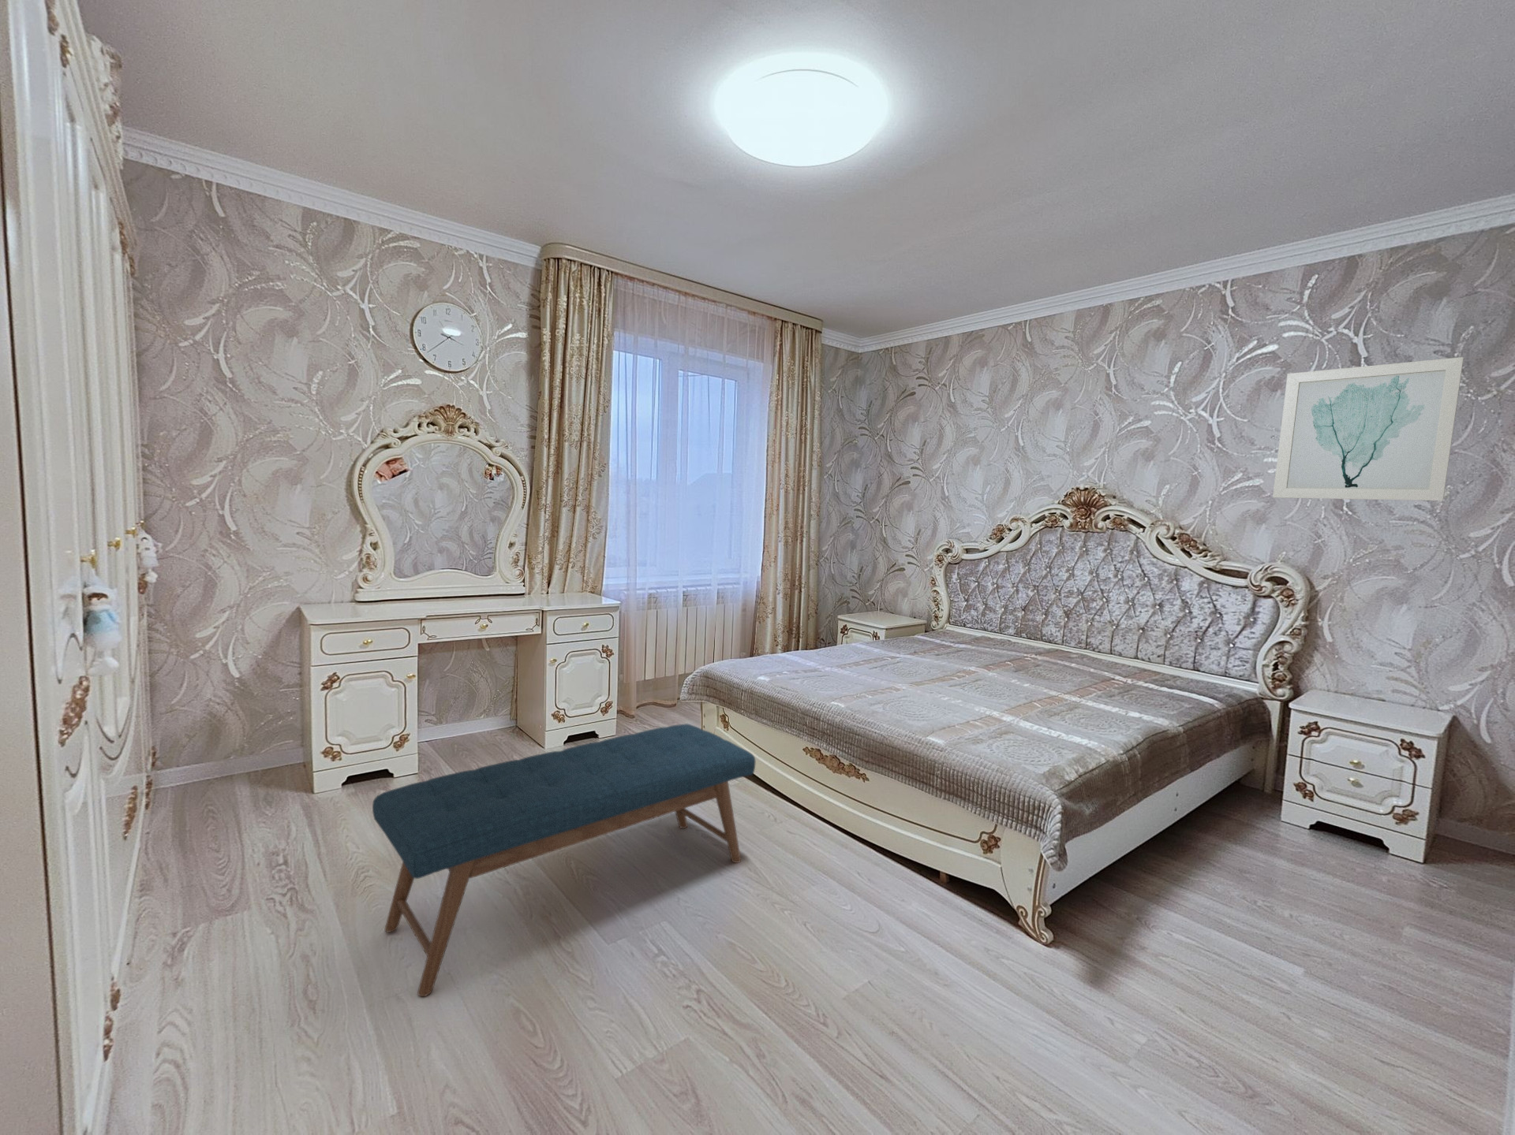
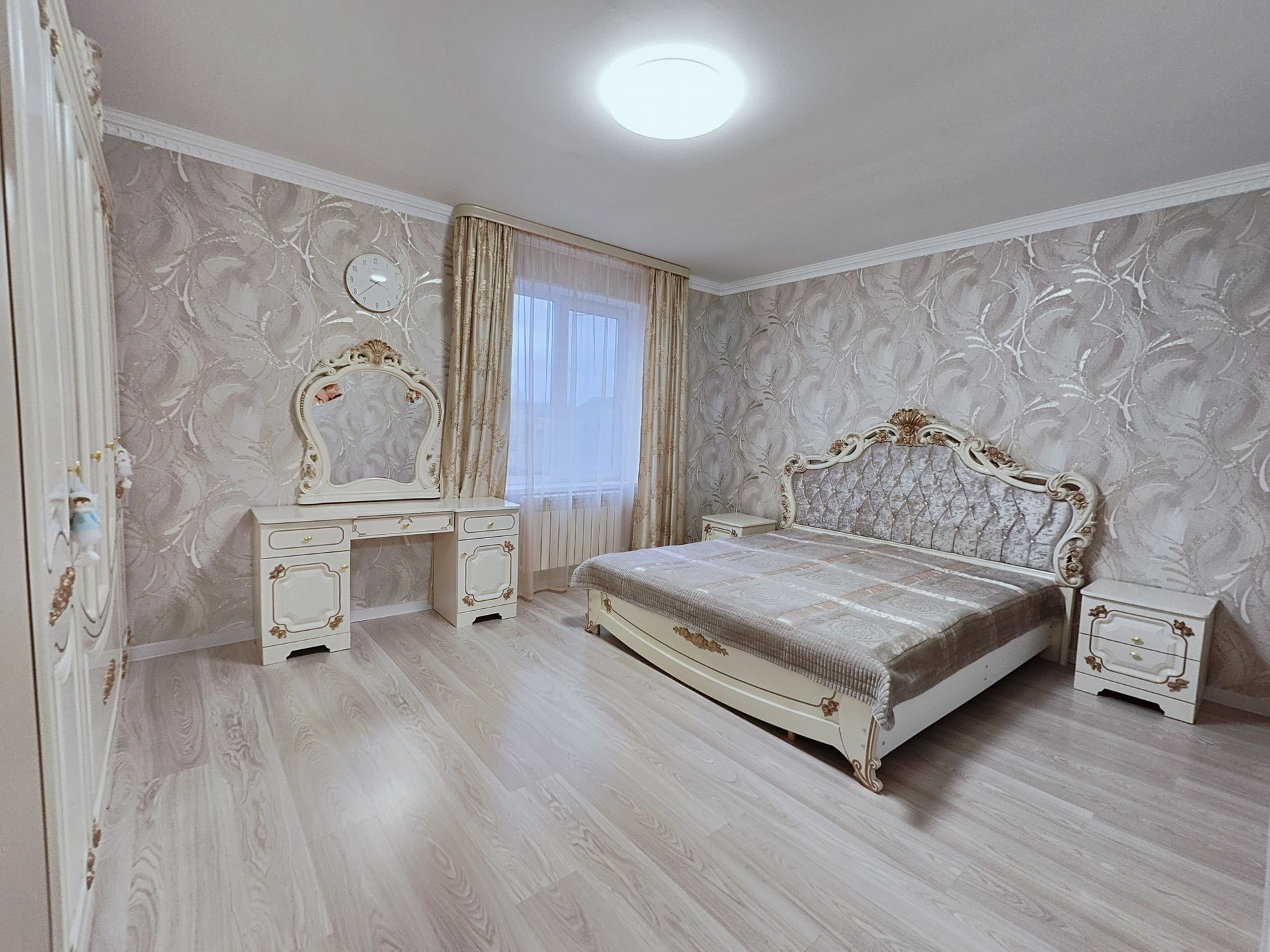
- bench (583, 827)
- wall art (1360, 433)
